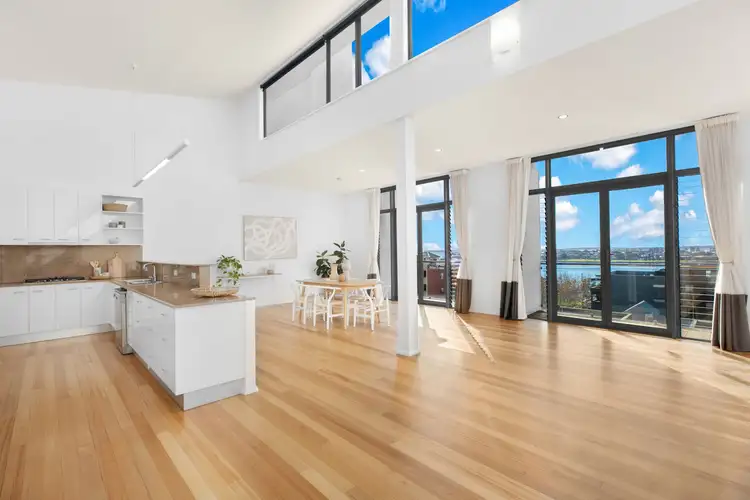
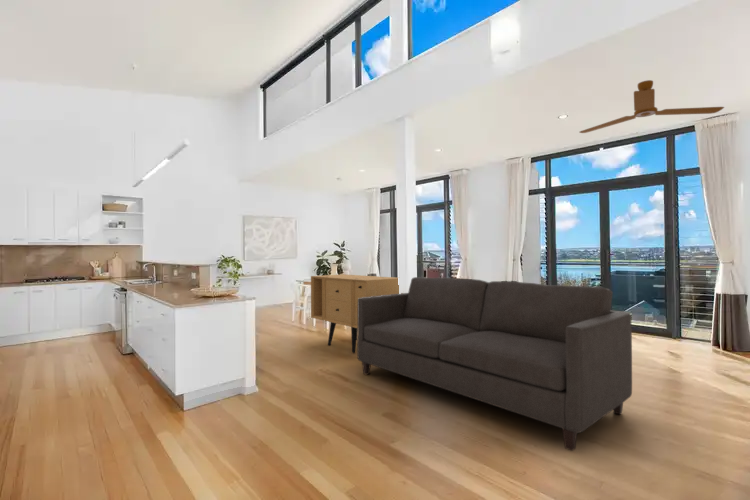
+ sideboard (354, 311)
+ sofa (472, 335)
+ ceiling fan (645, 94)
